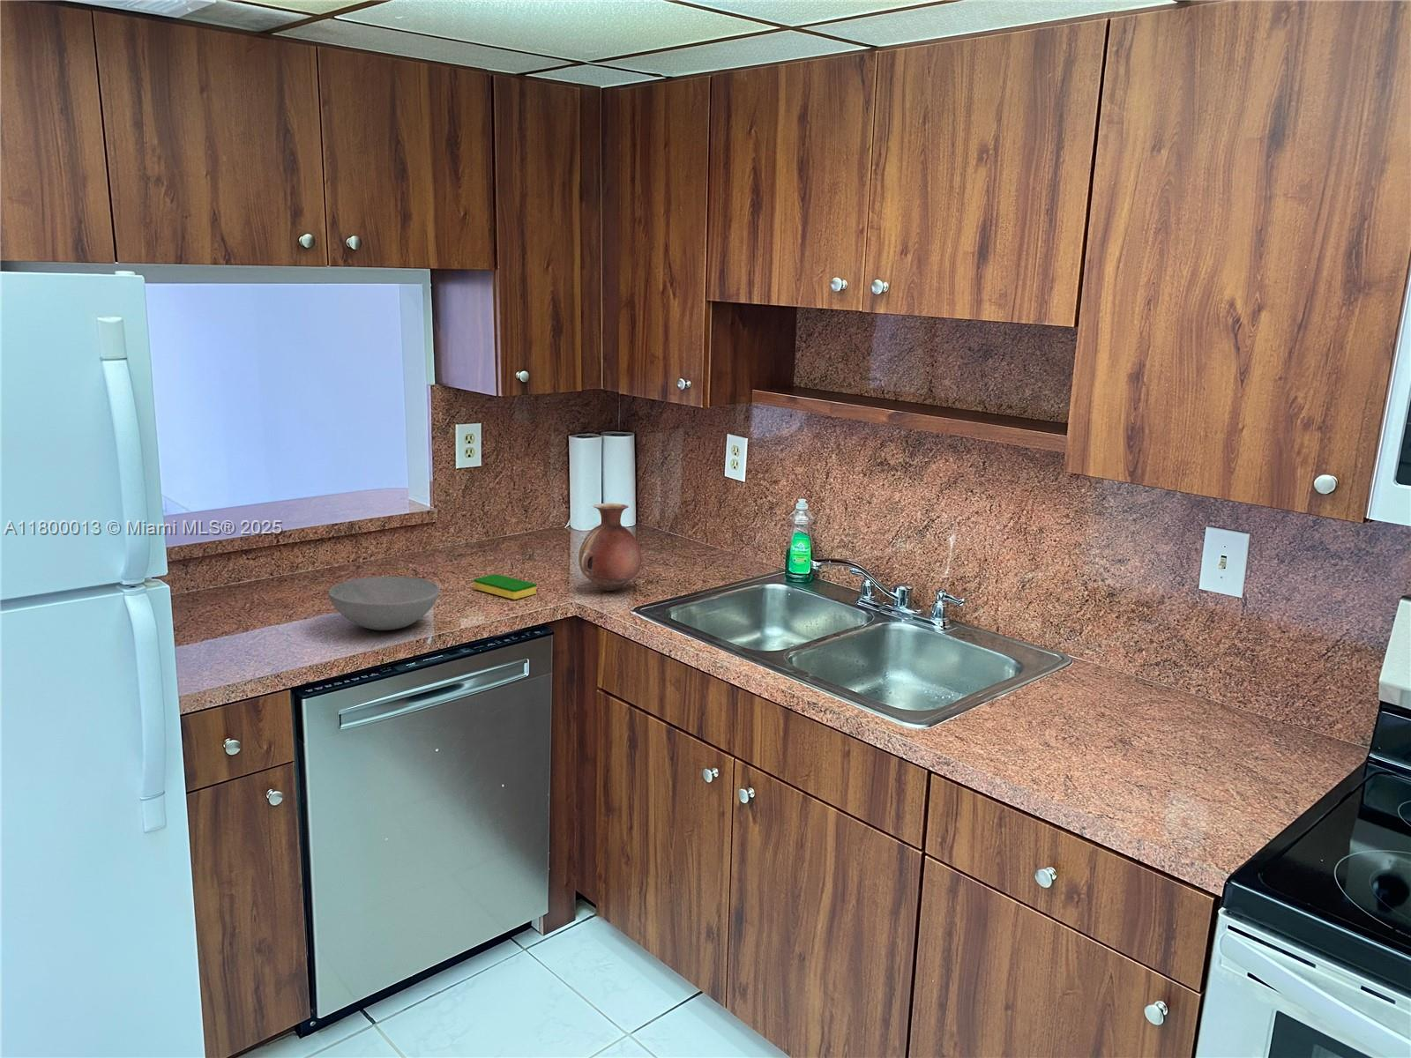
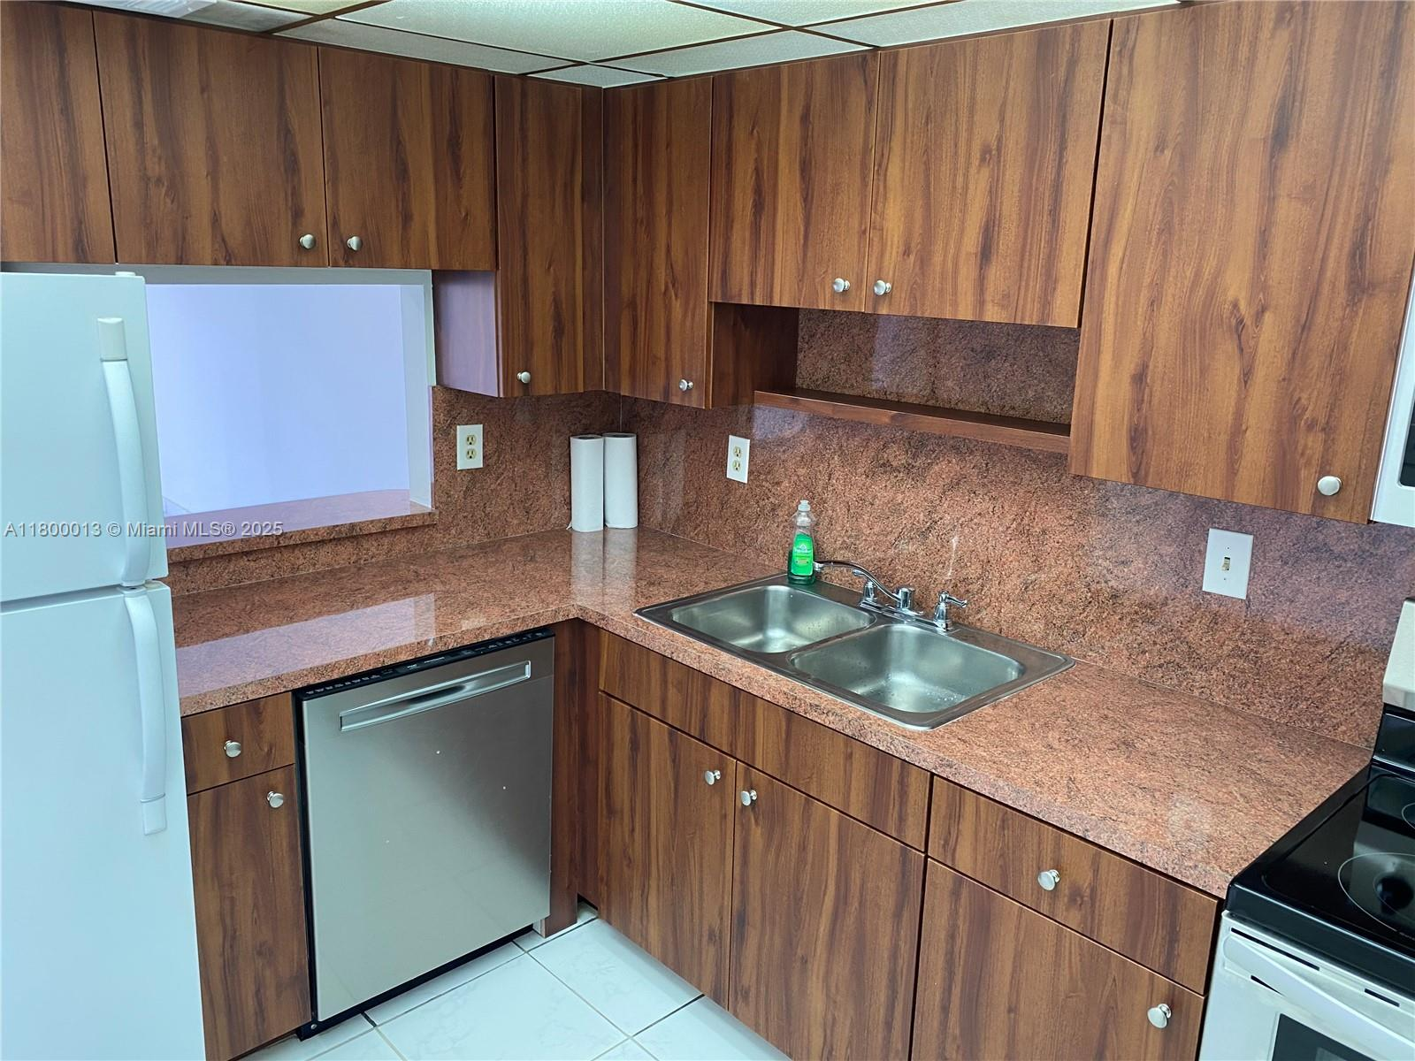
- dish sponge (504, 587)
- vase (610, 548)
- bowl (386, 607)
